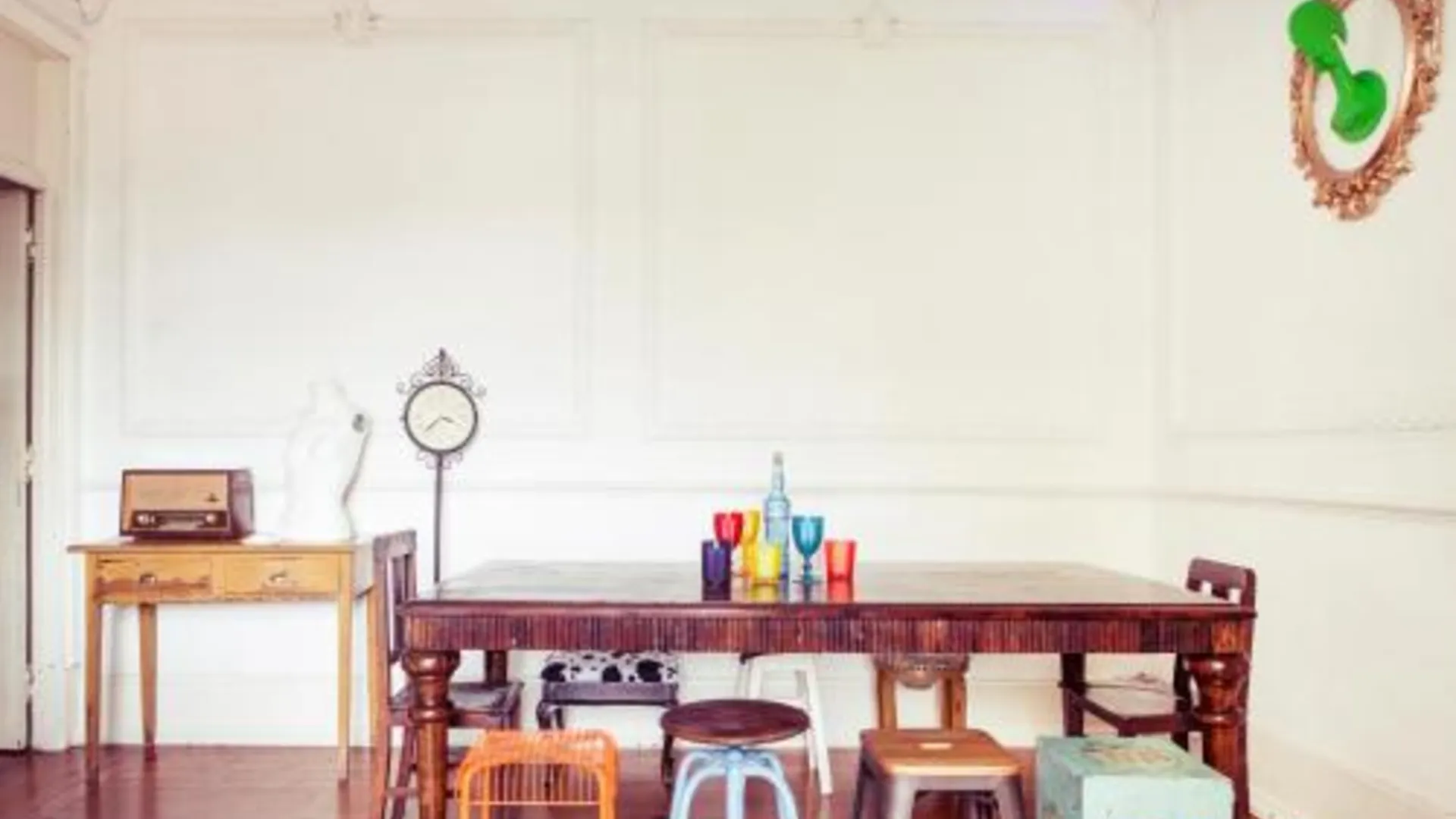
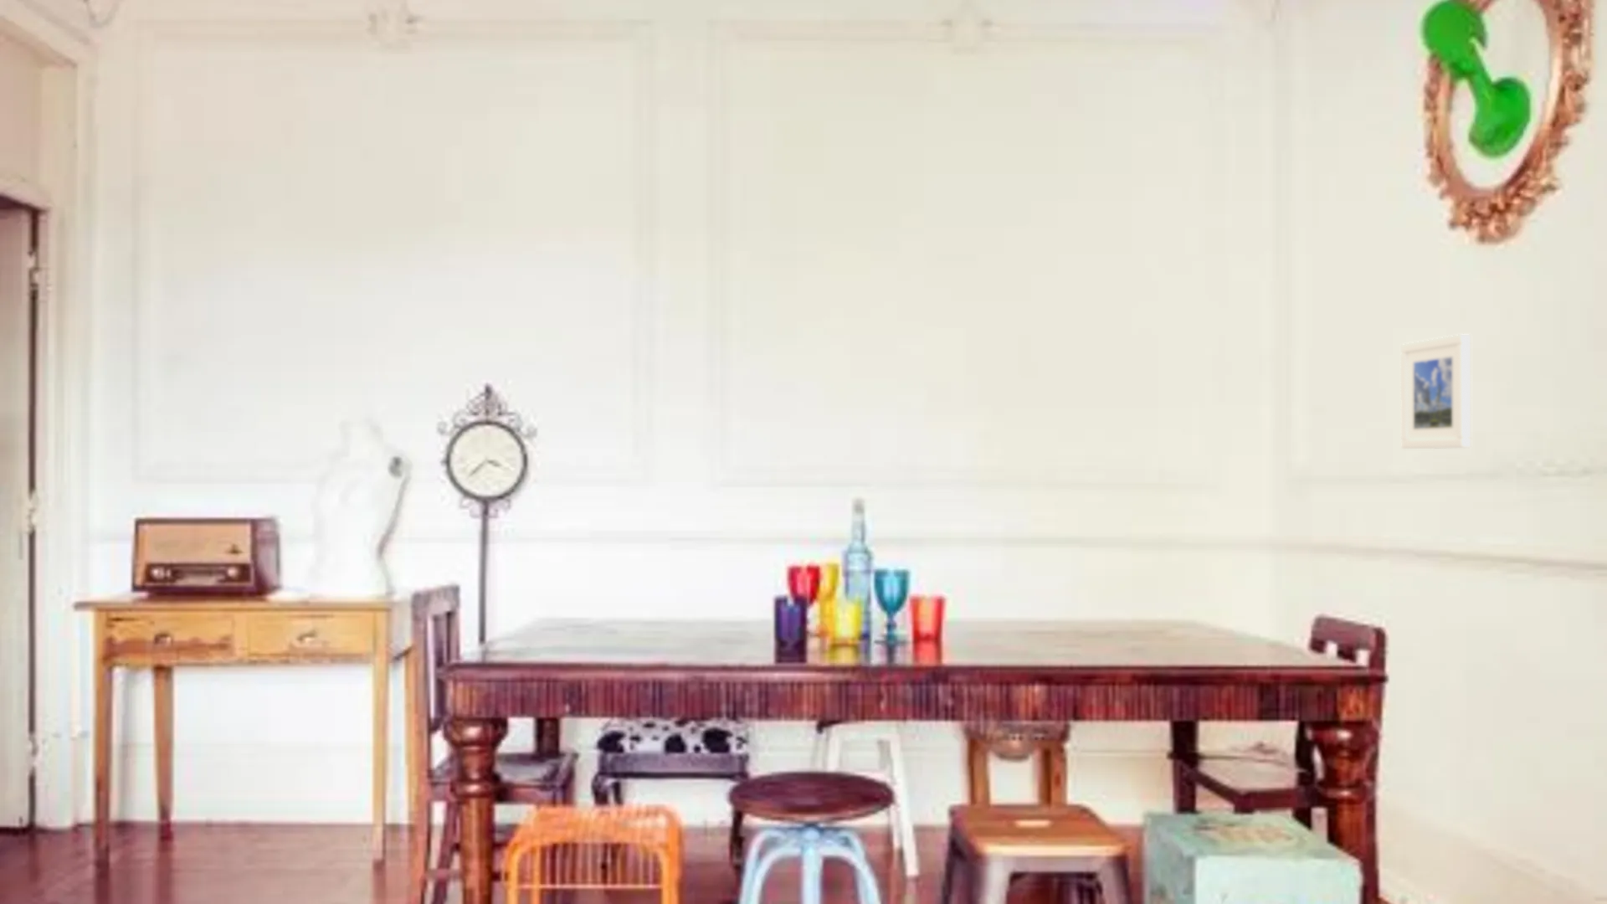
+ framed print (1434, 393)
